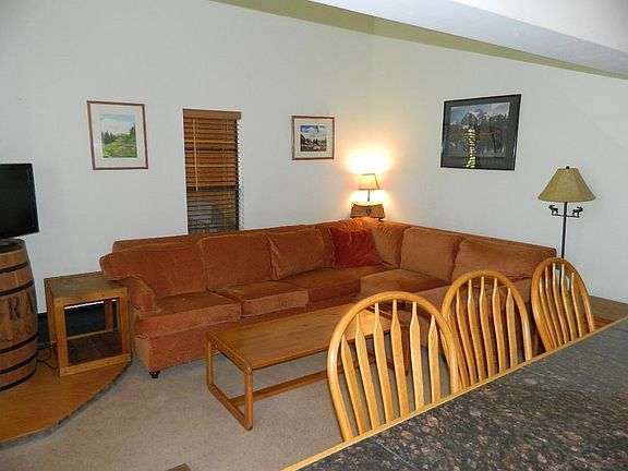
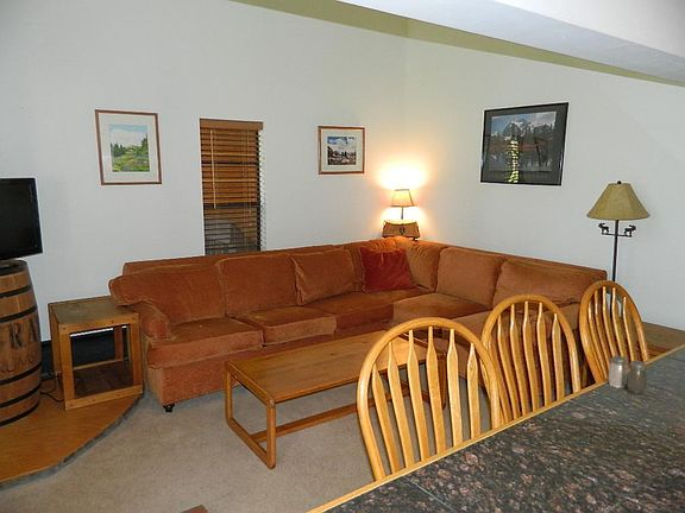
+ salt and pepper shaker (627, 373)
